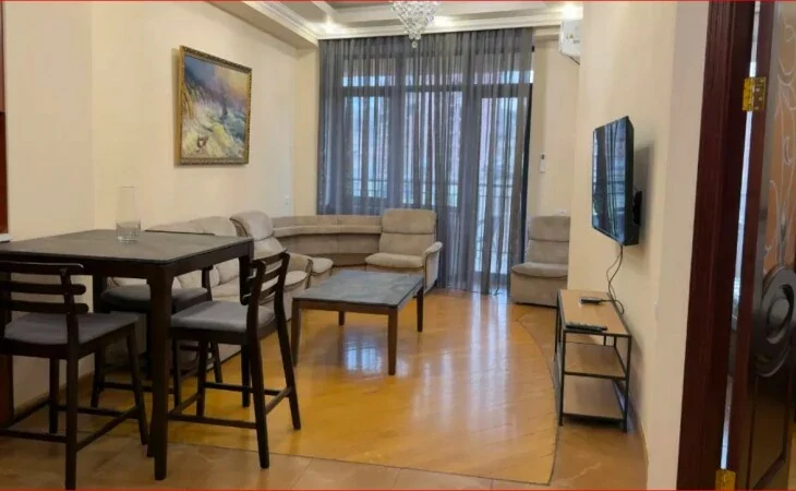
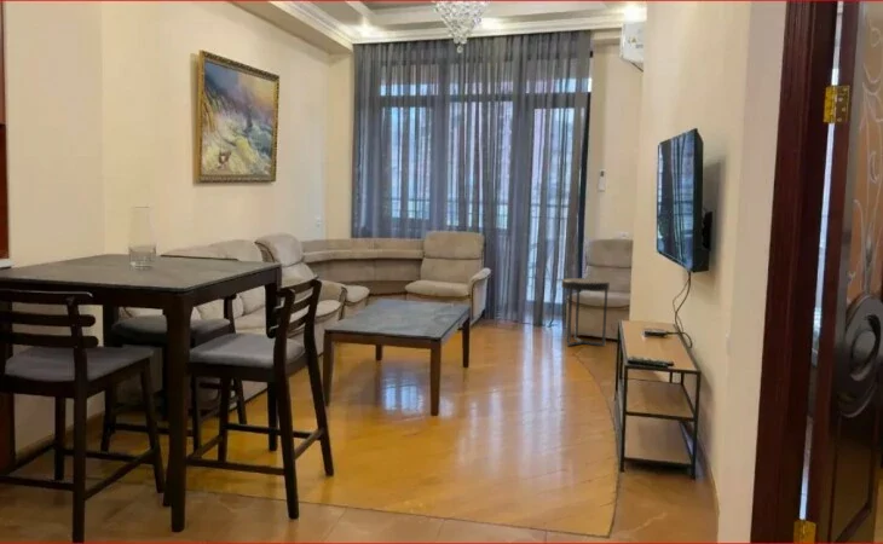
+ side table (578, 309)
